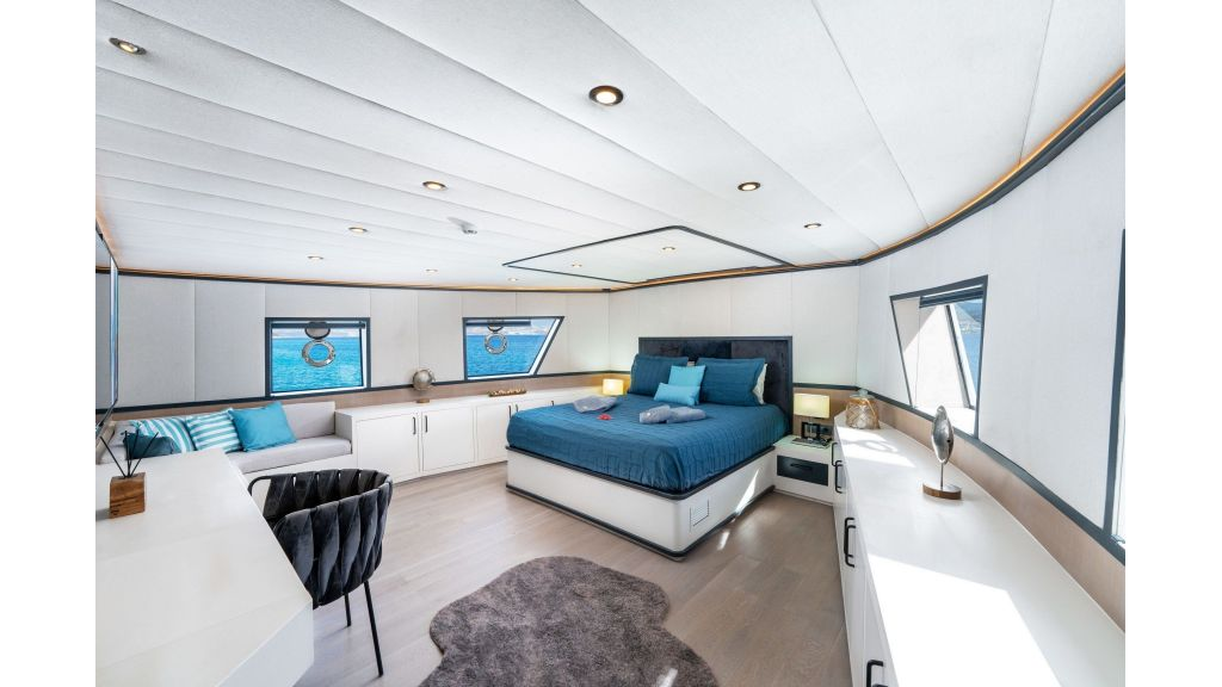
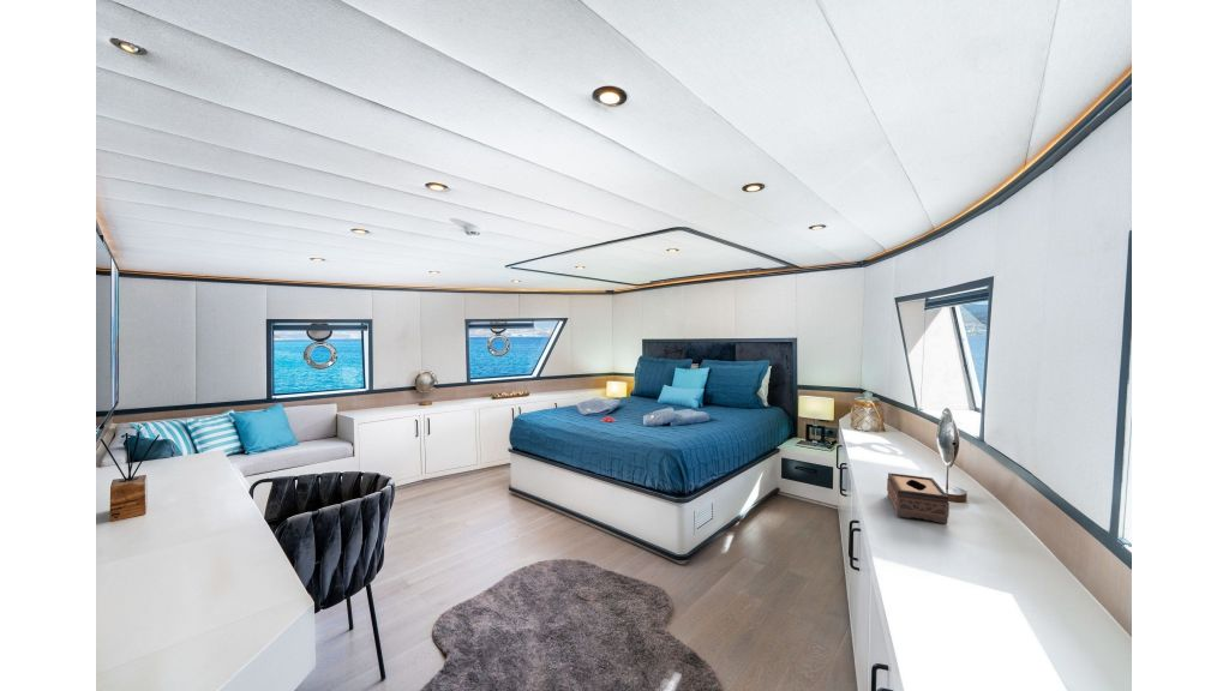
+ tissue box (915, 495)
